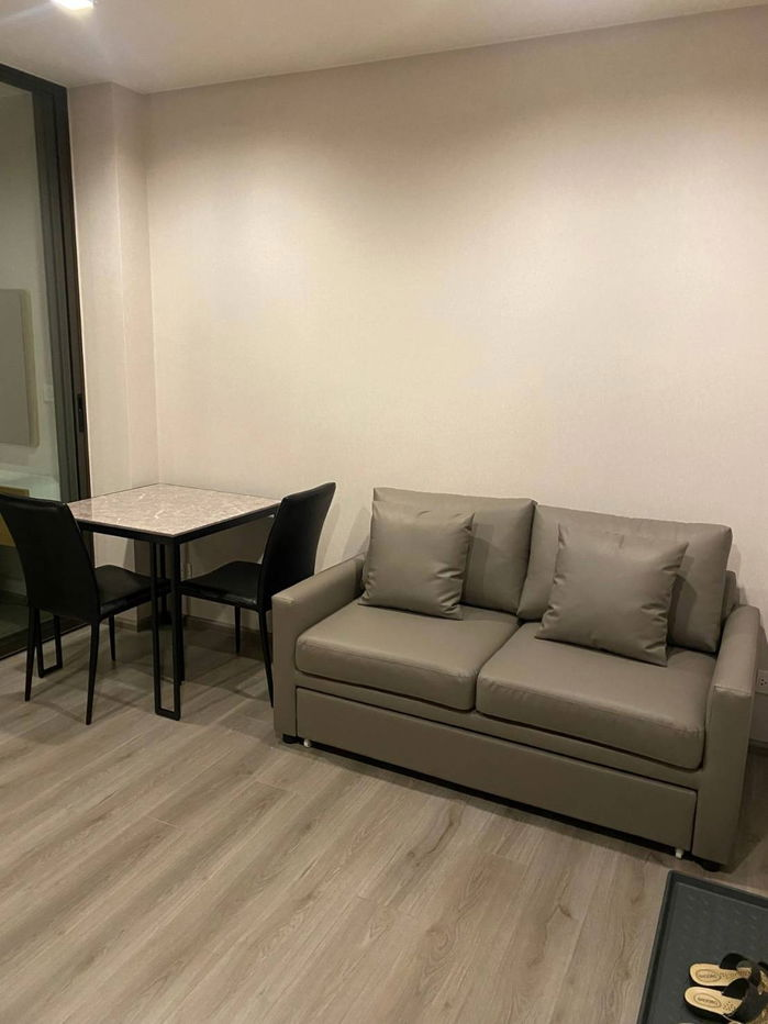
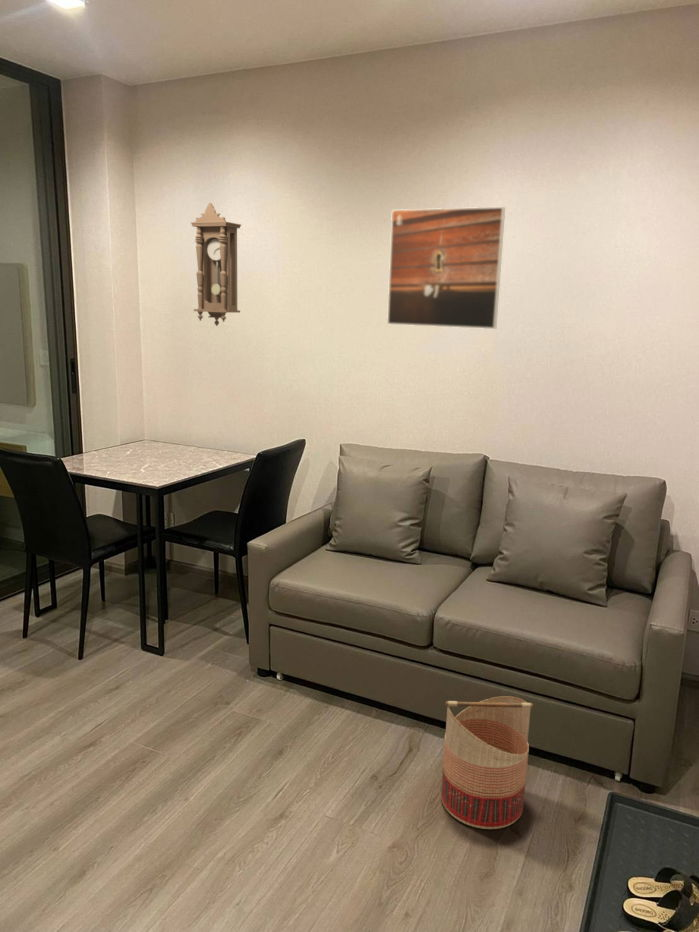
+ basket (485, 752)
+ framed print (443, 268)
+ pendulum clock (216, 266)
